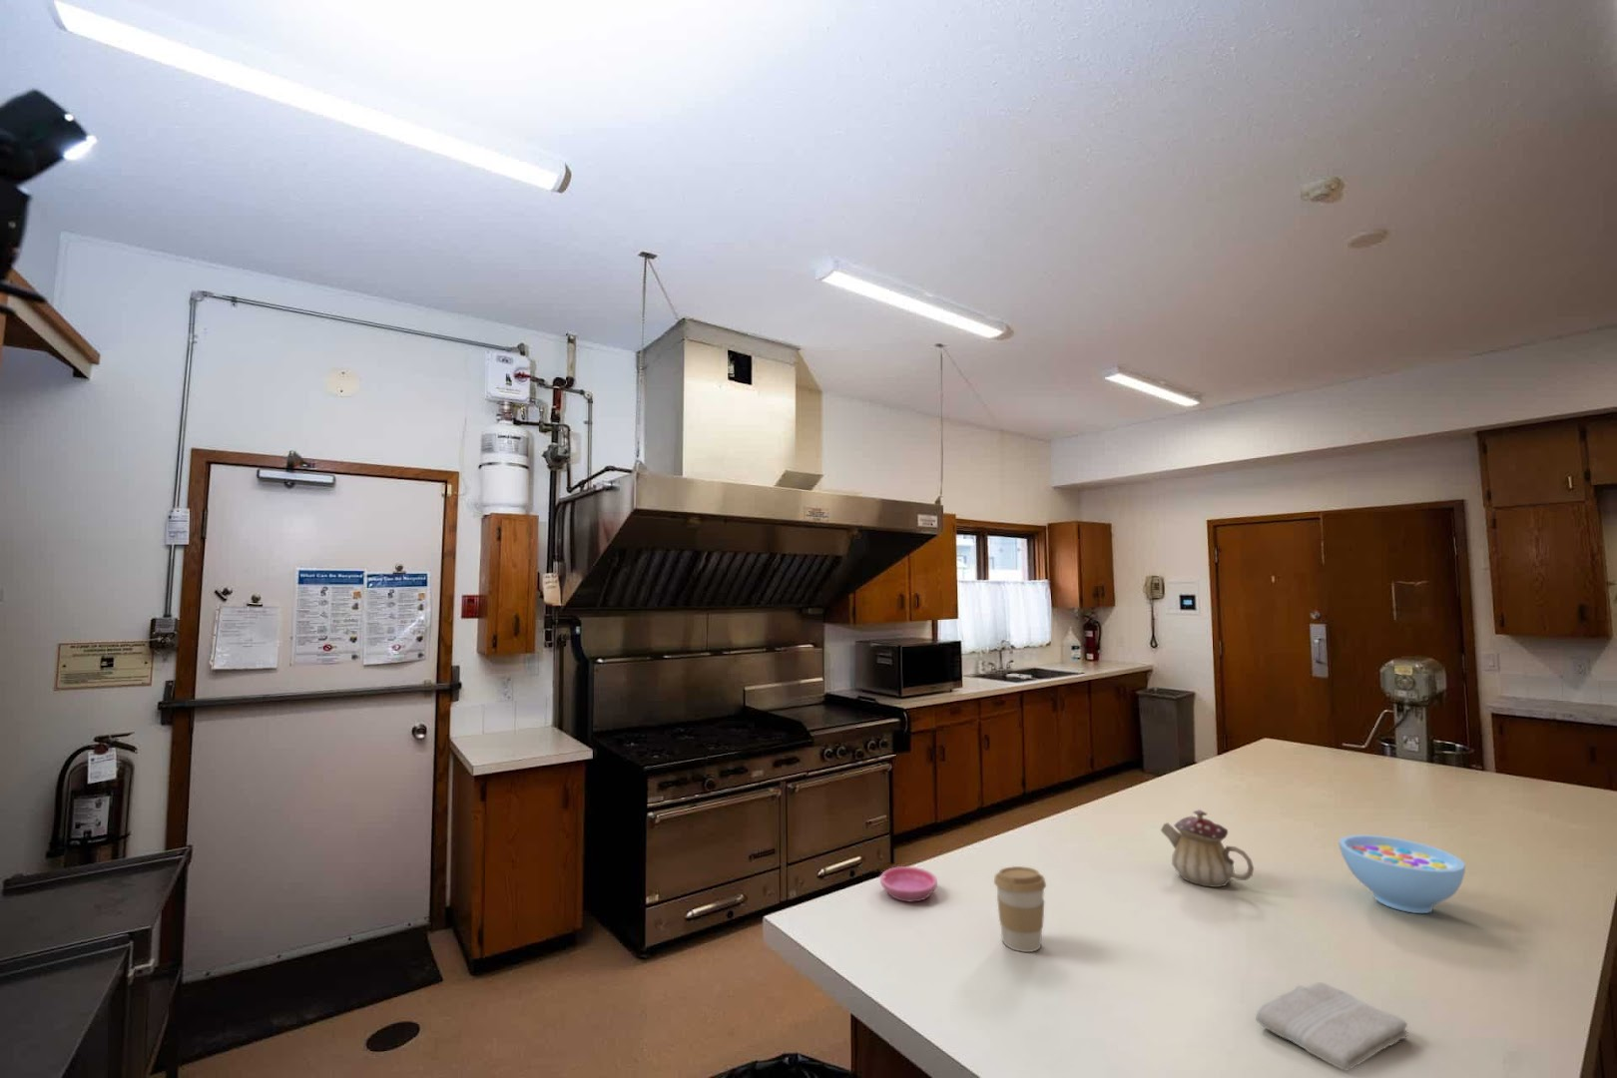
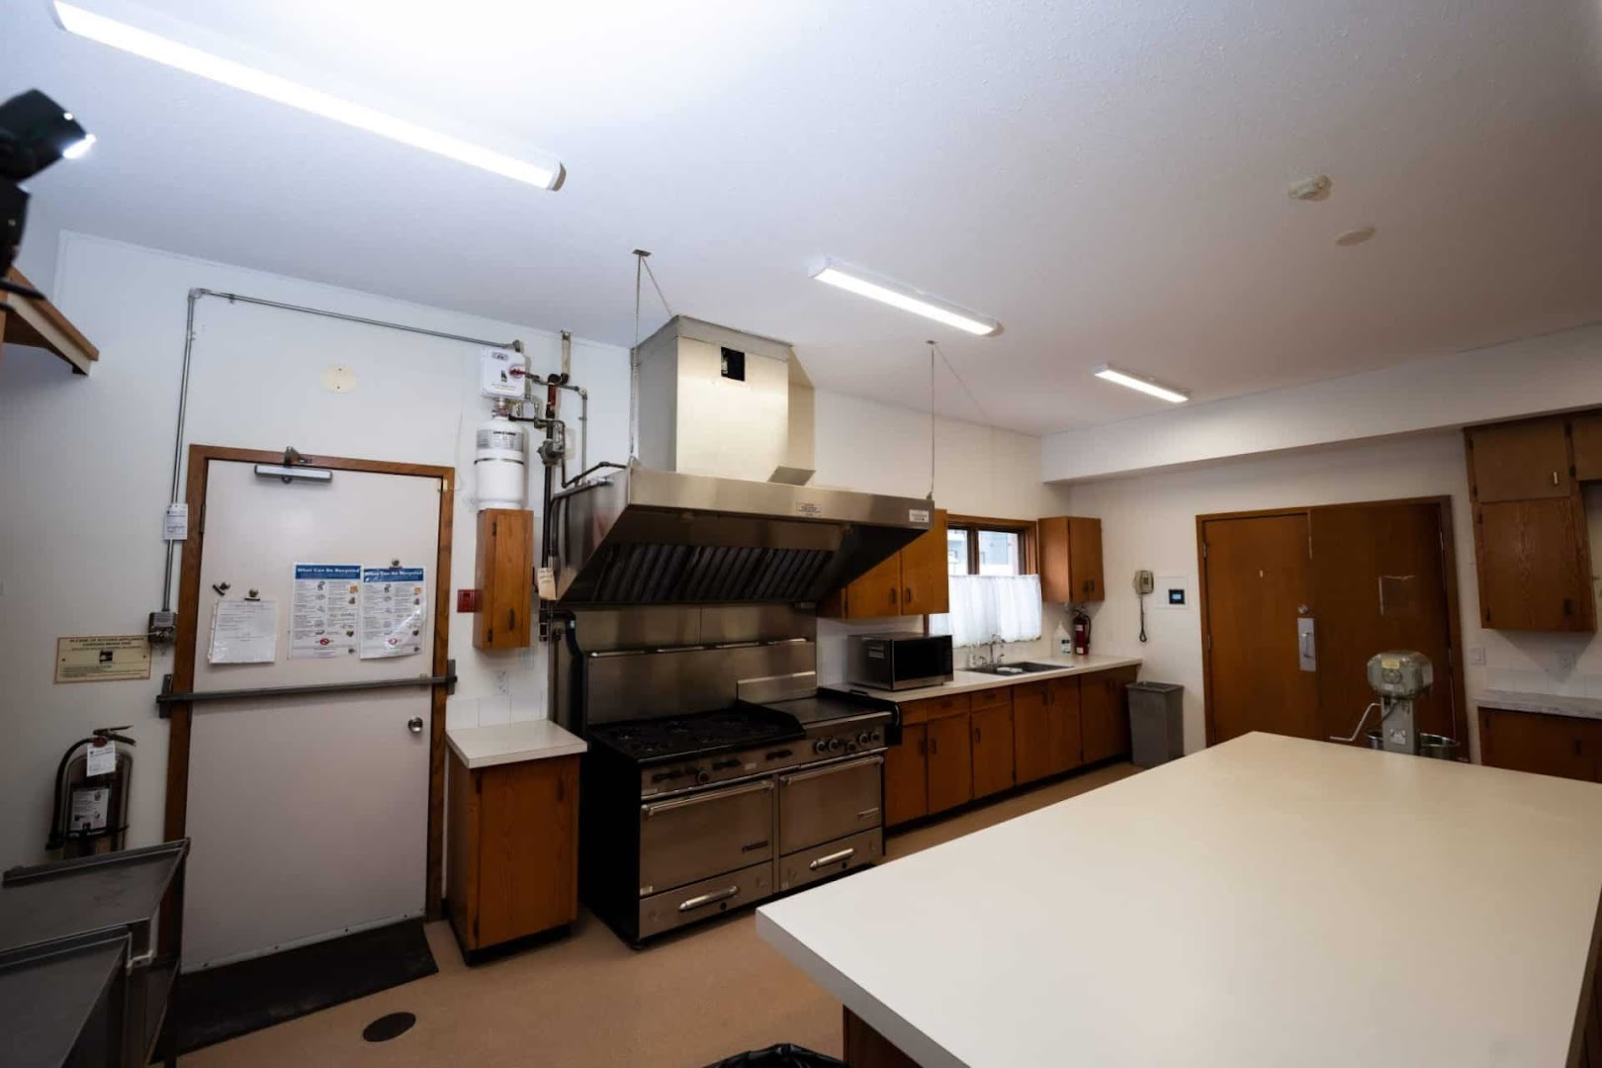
- coffee cup (1020, 905)
- bowl (1400, 877)
- saucer (908, 884)
- teapot (1204, 845)
- washcloth (1332, 1021)
